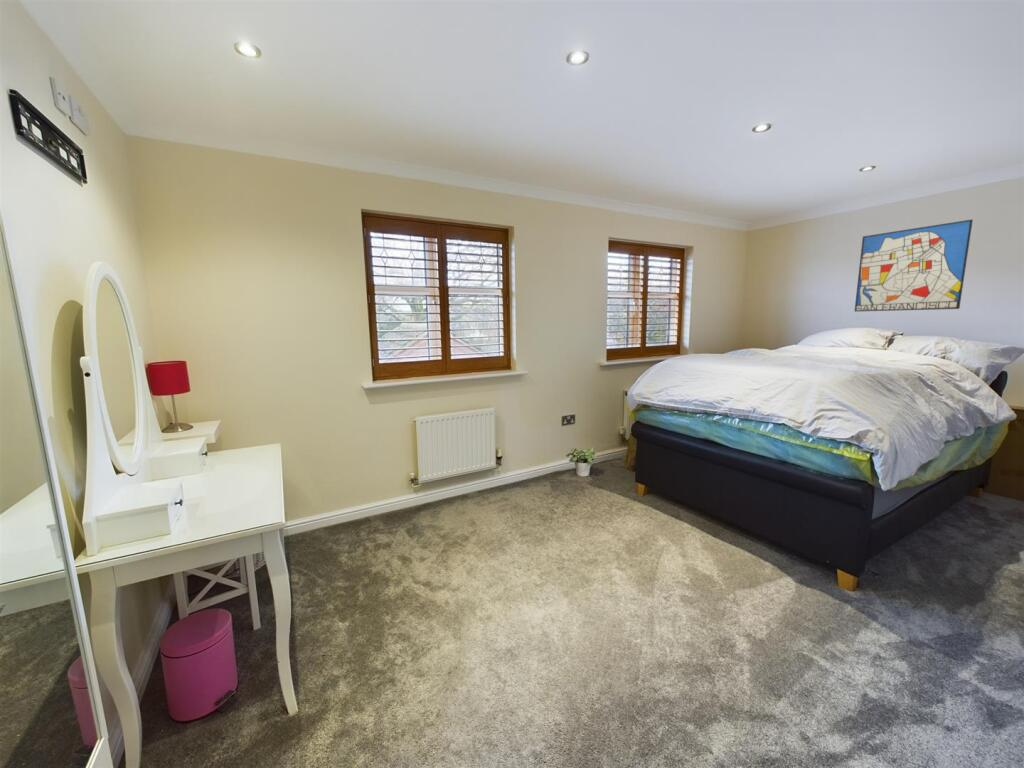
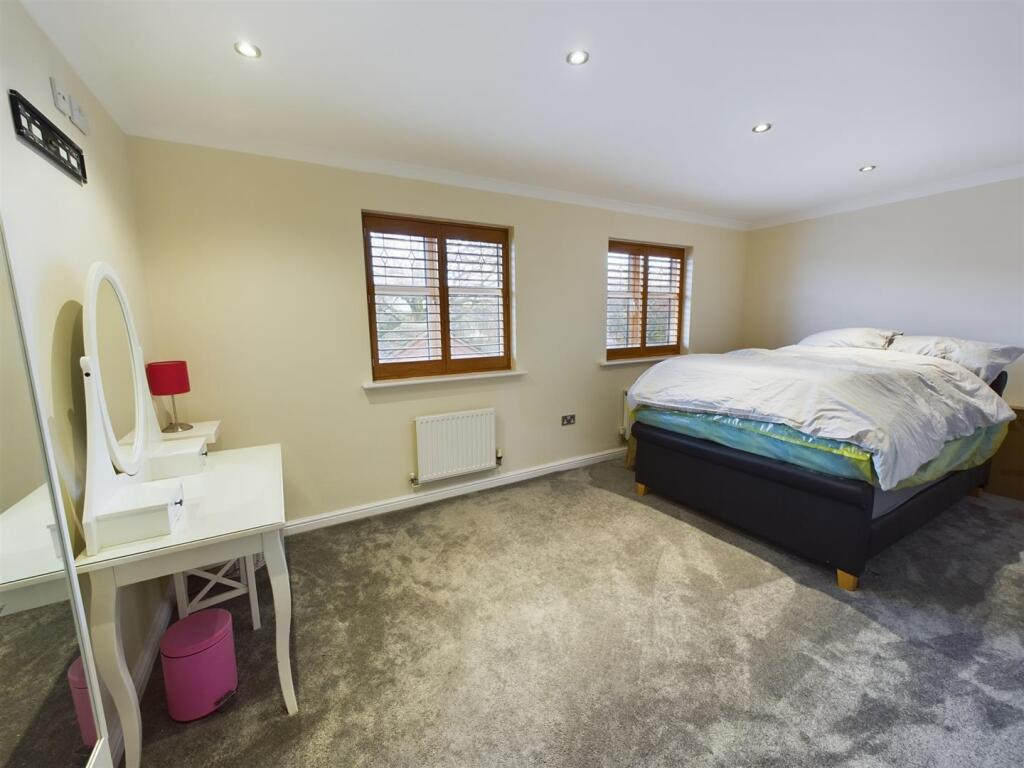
- wall art (907, 270)
- potted plant (581, 461)
